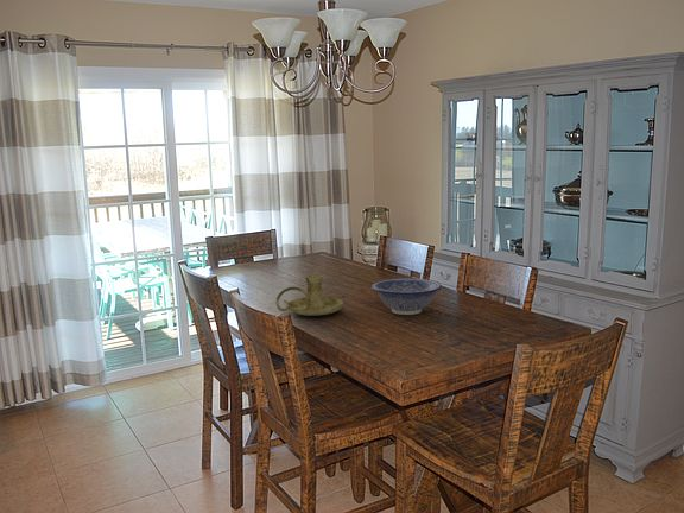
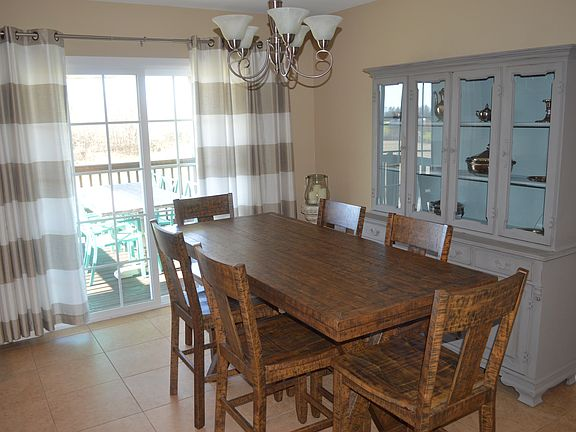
- decorative bowl (406, 298)
- candle holder (308, 294)
